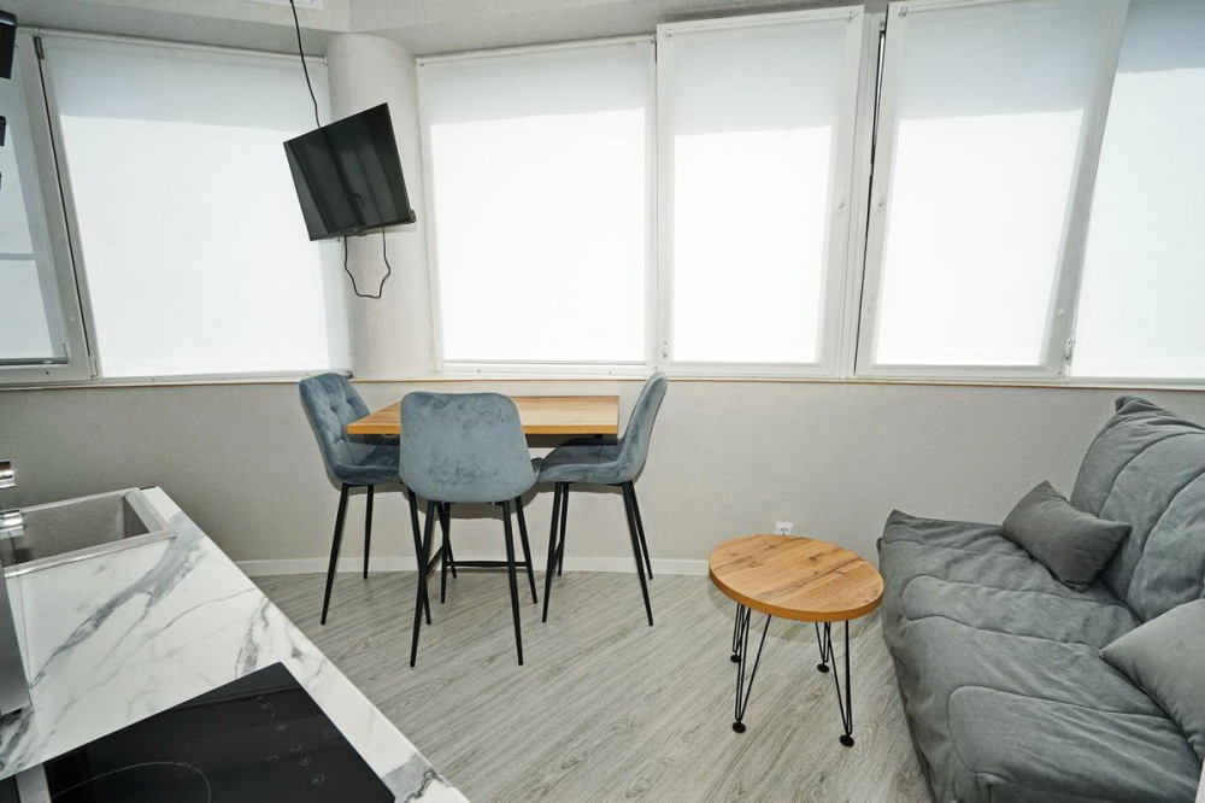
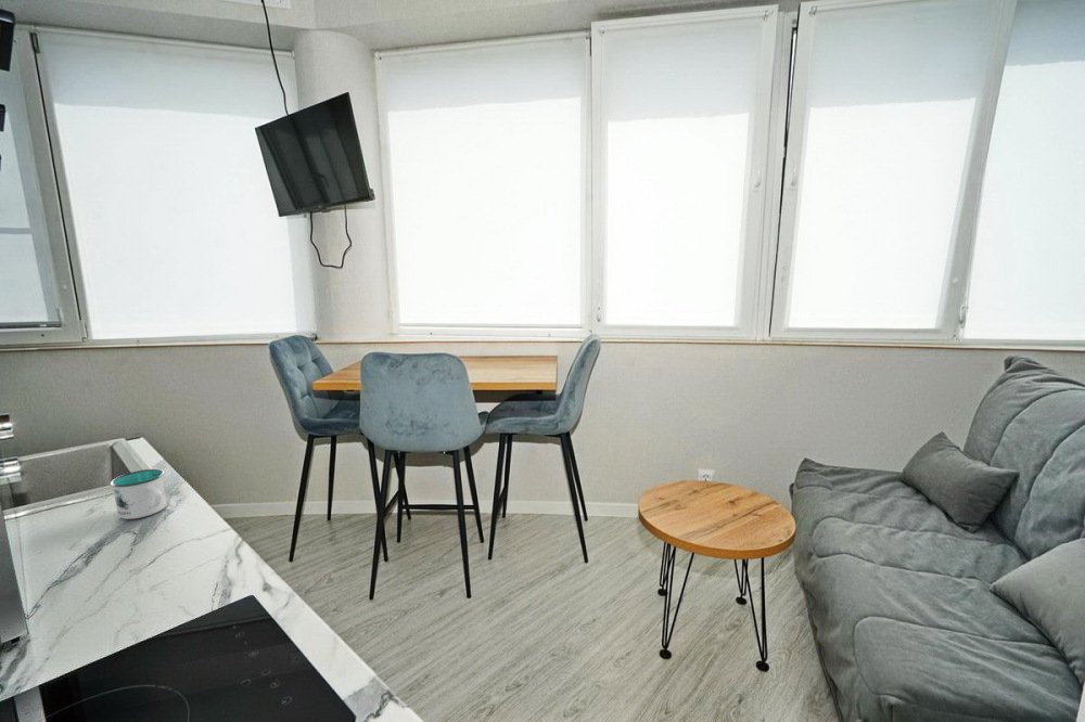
+ mug (143, 494)
